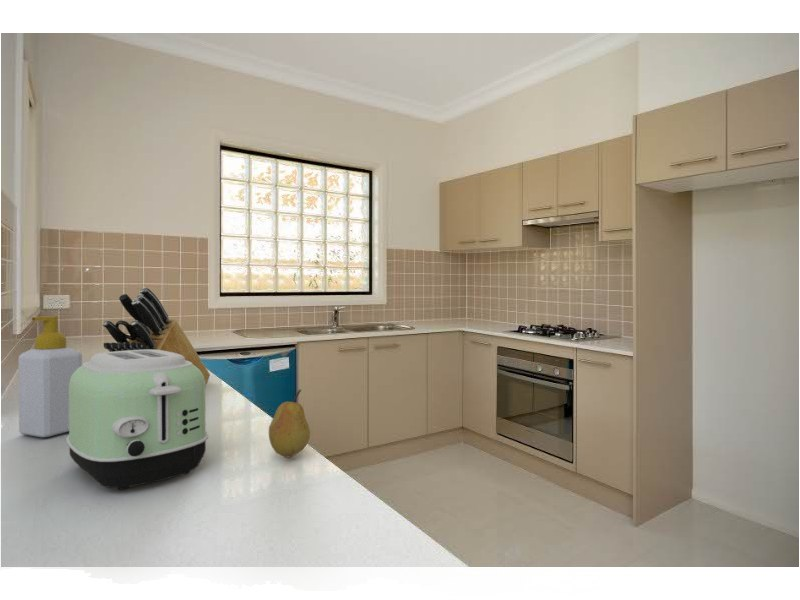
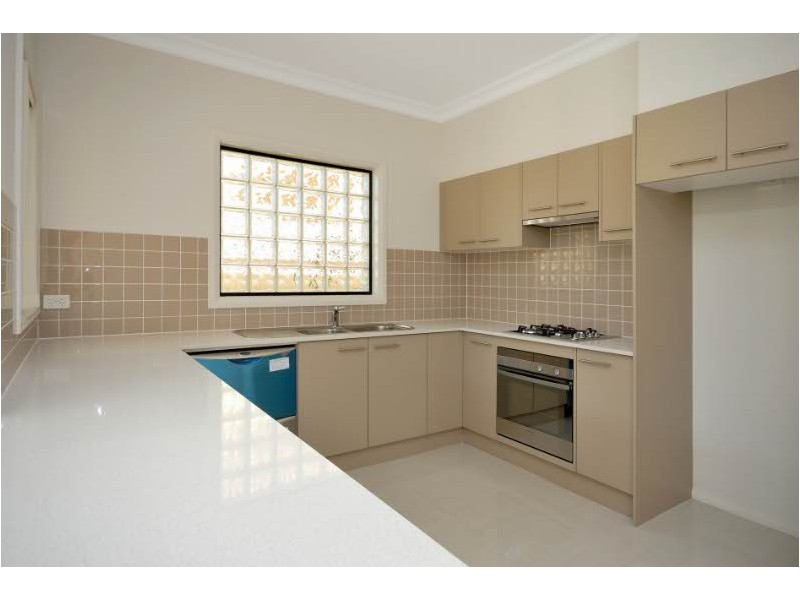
- toaster (140, 411)
- soap bottle (51, 374)
- fruit (289, 424)
- knife block (161, 341)
